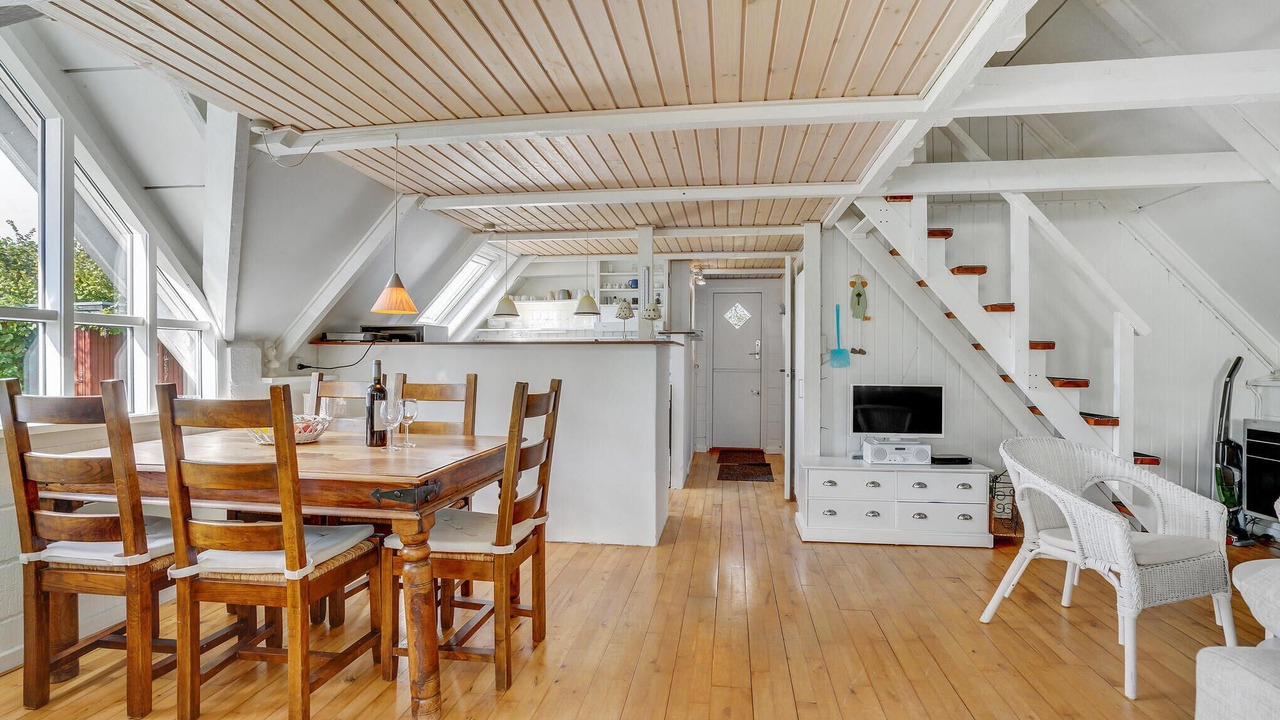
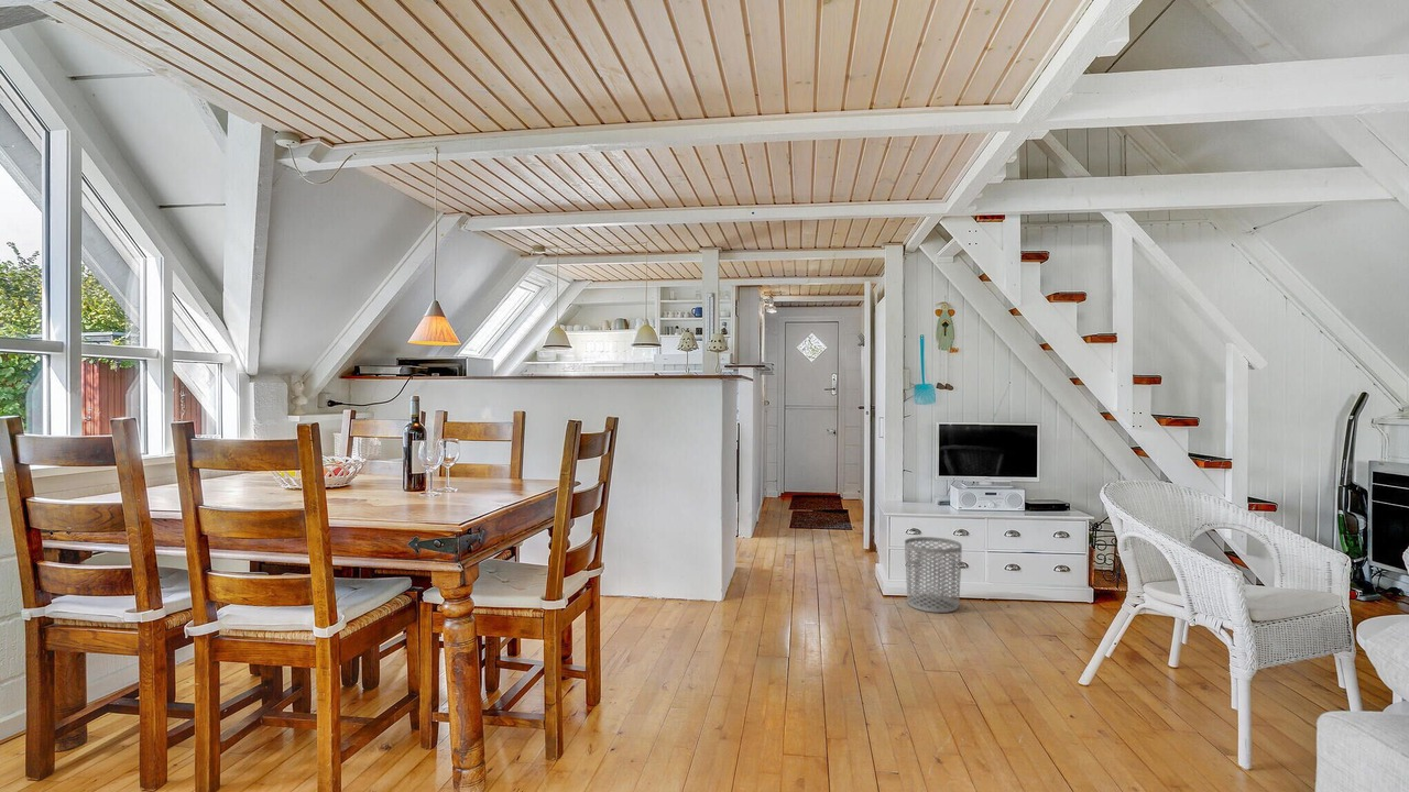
+ waste bin (933, 574)
